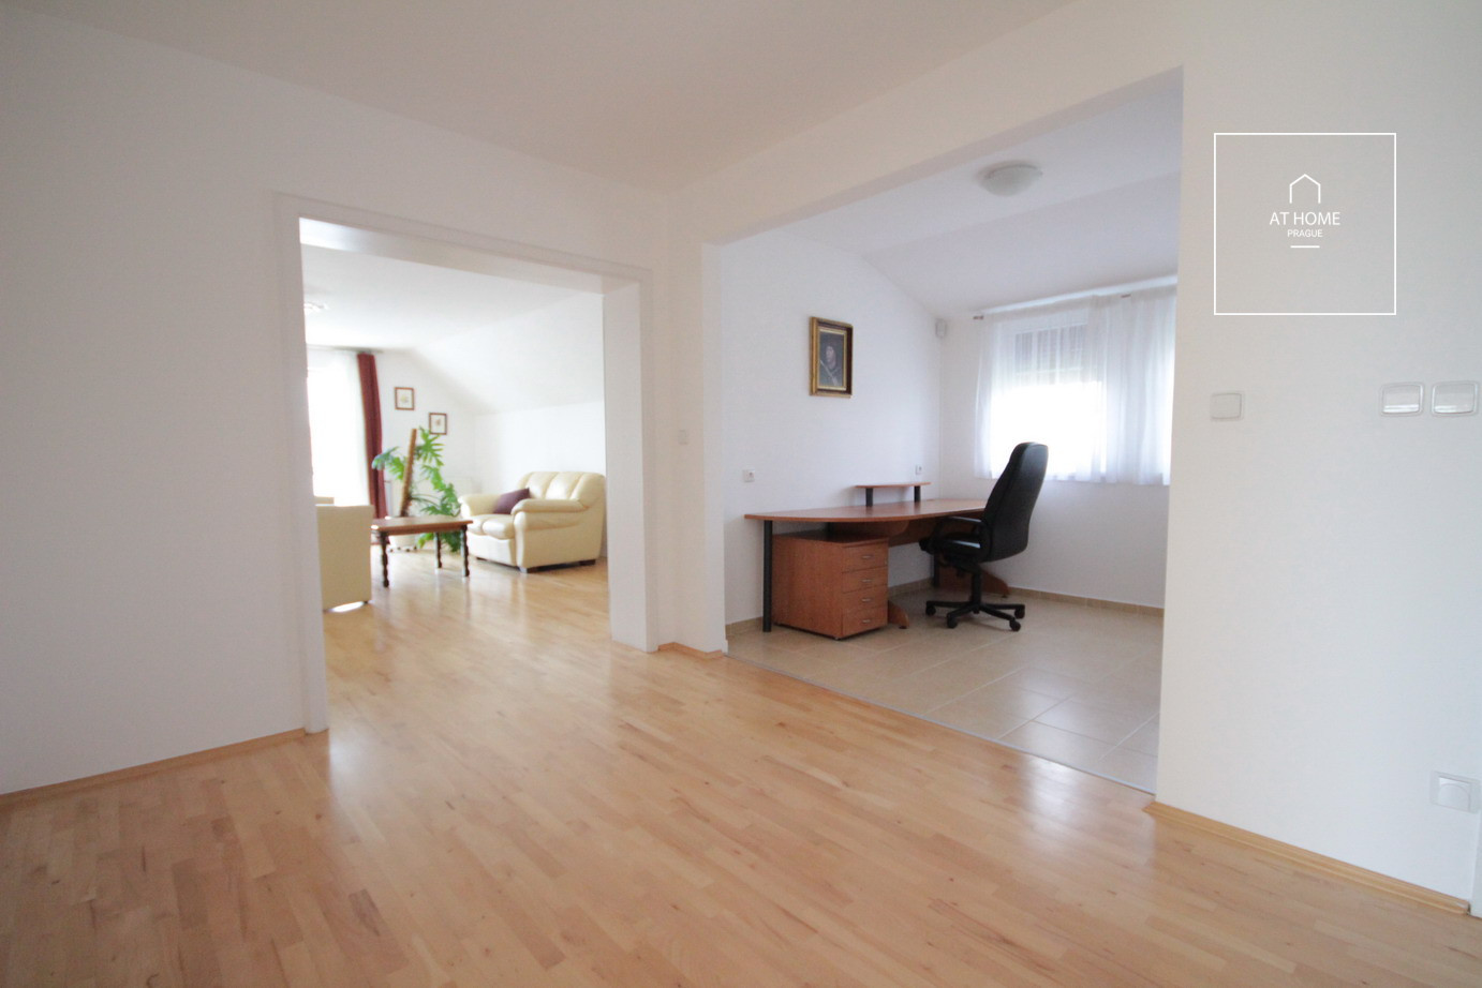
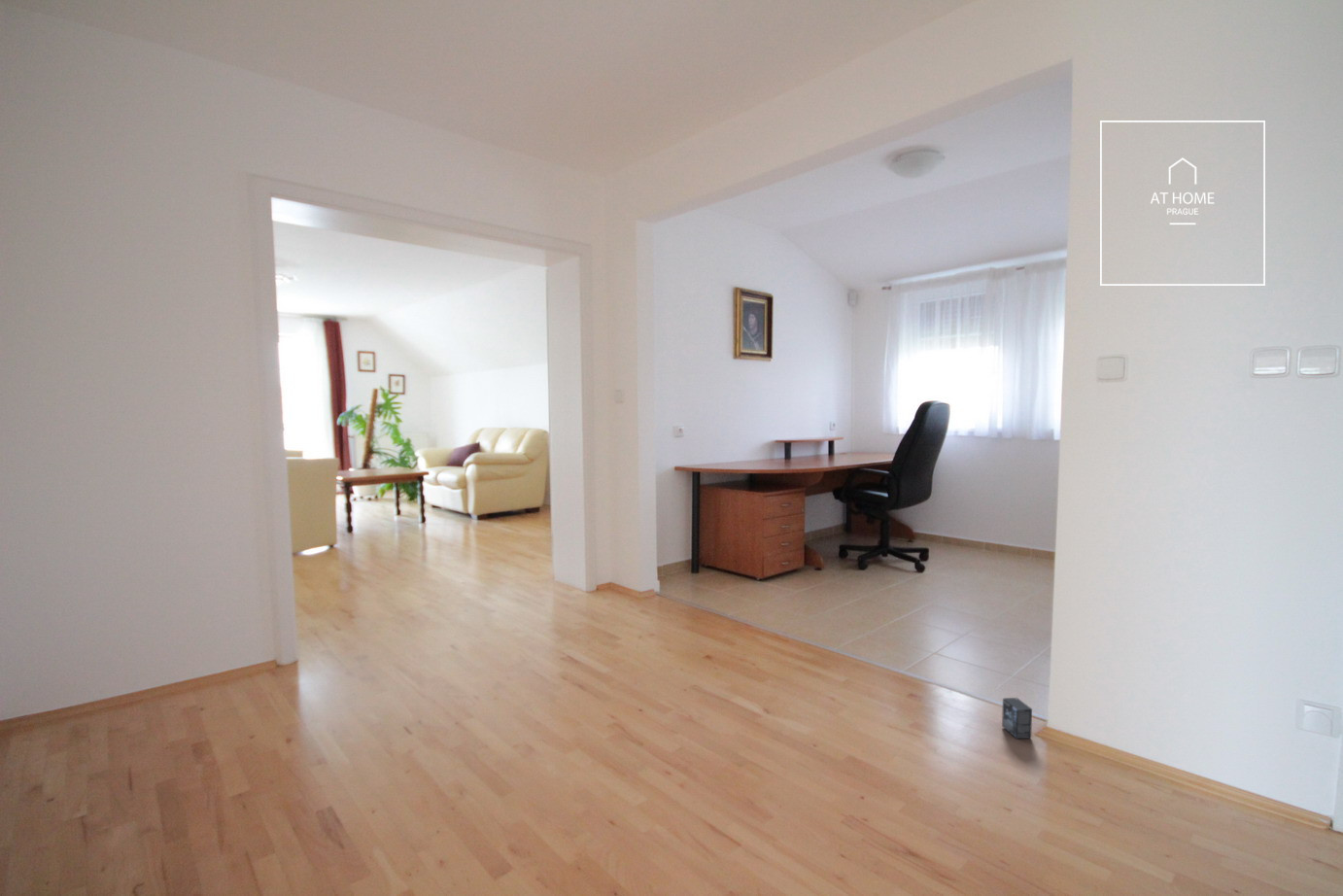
+ box (1016, 717)
